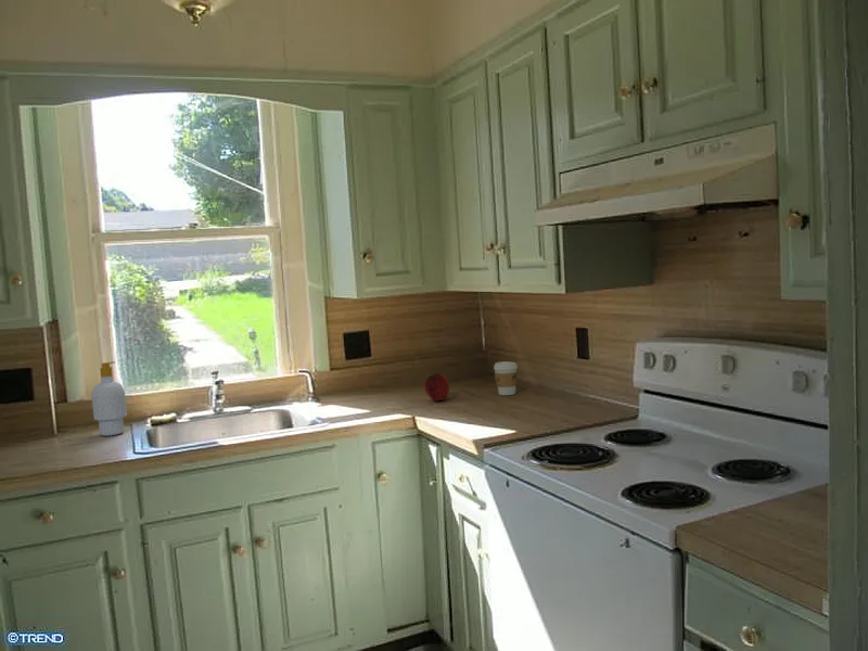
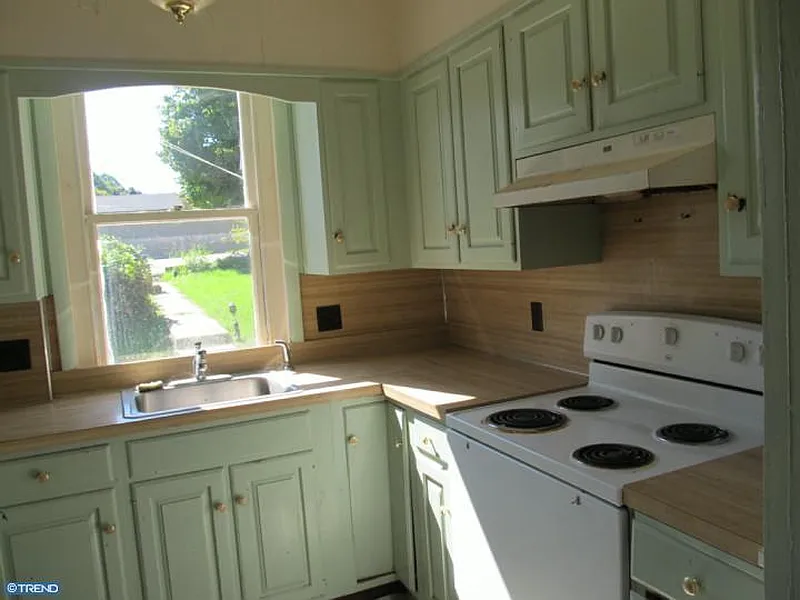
- soap bottle (108, 398)
- coffee cup (506, 378)
- apple (436, 386)
